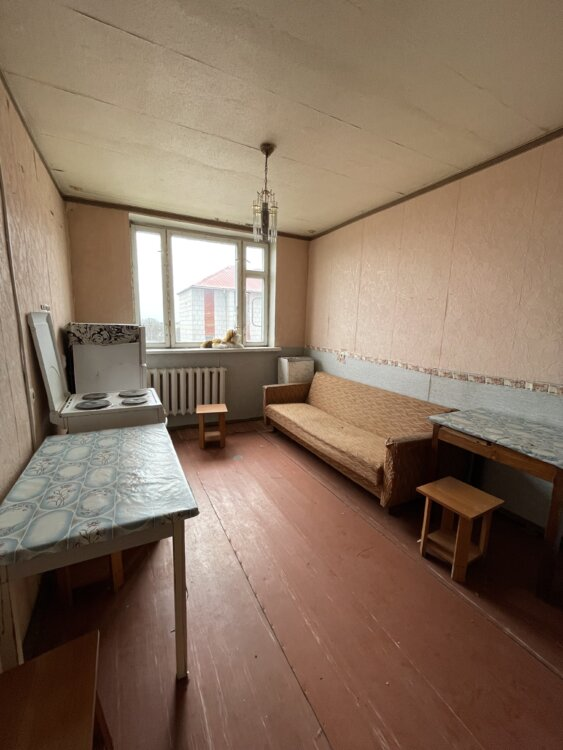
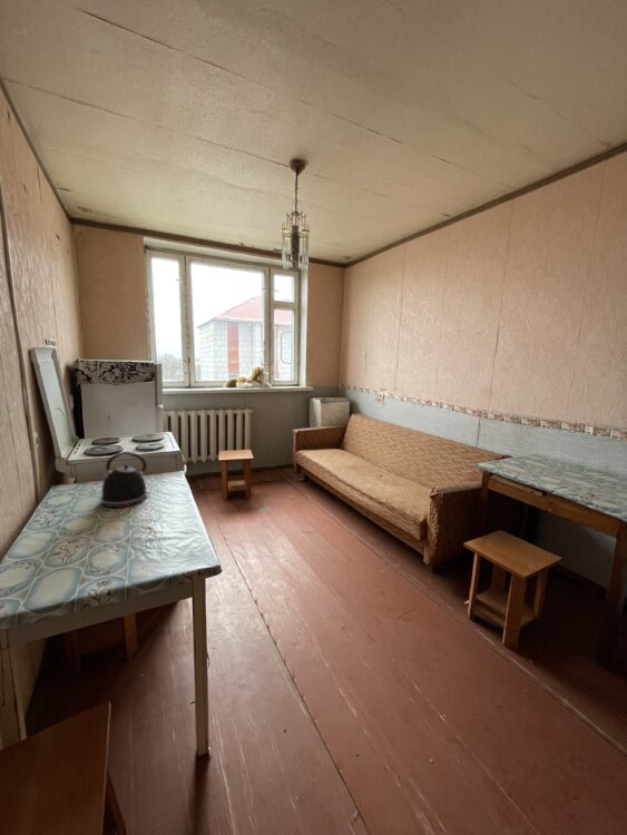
+ kettle (124, 475)
